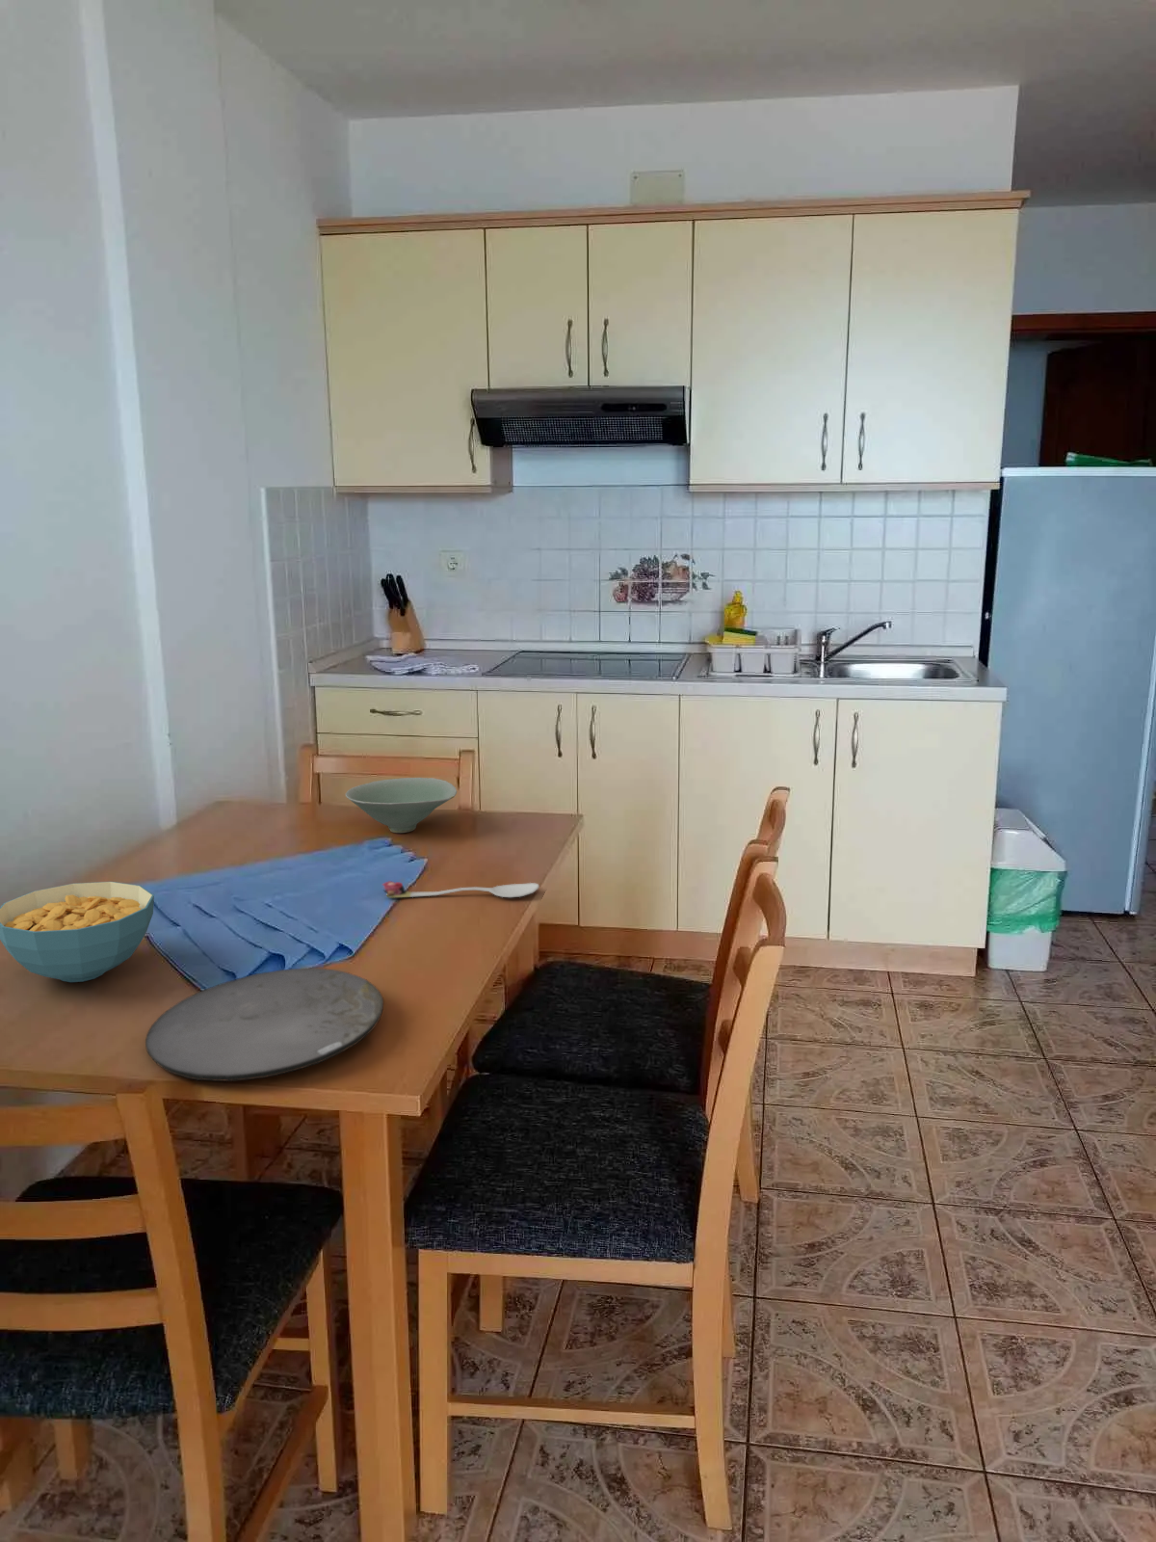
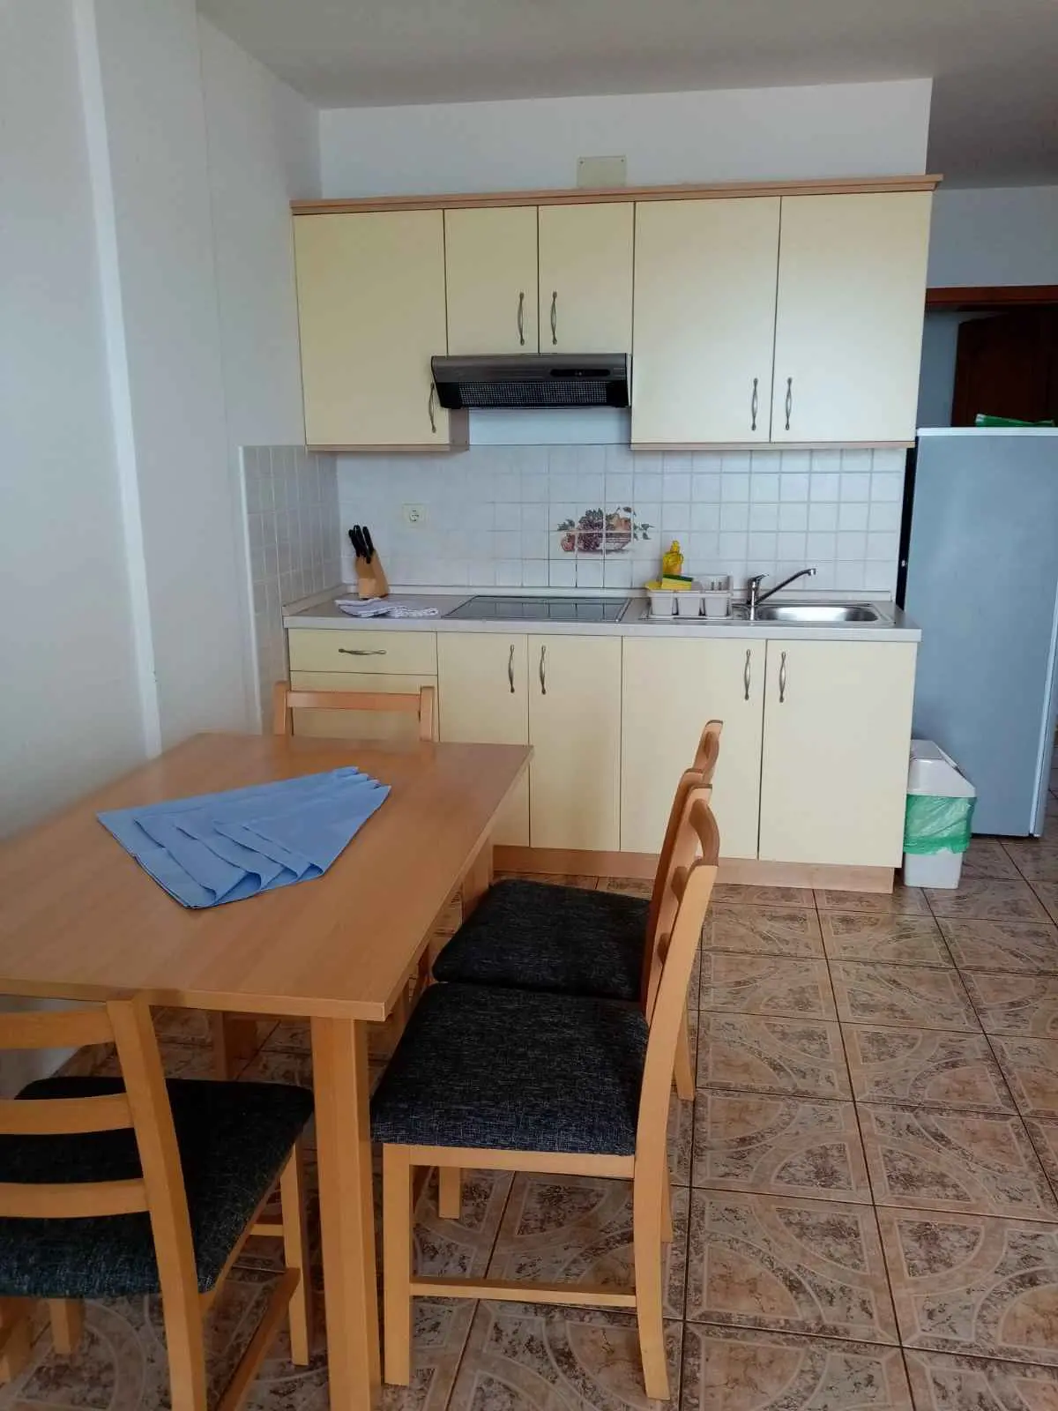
- cereal bowl (78, 939)
- spoon (460, 888)
- bowl (402, 809)
- plate (267, 1020)
